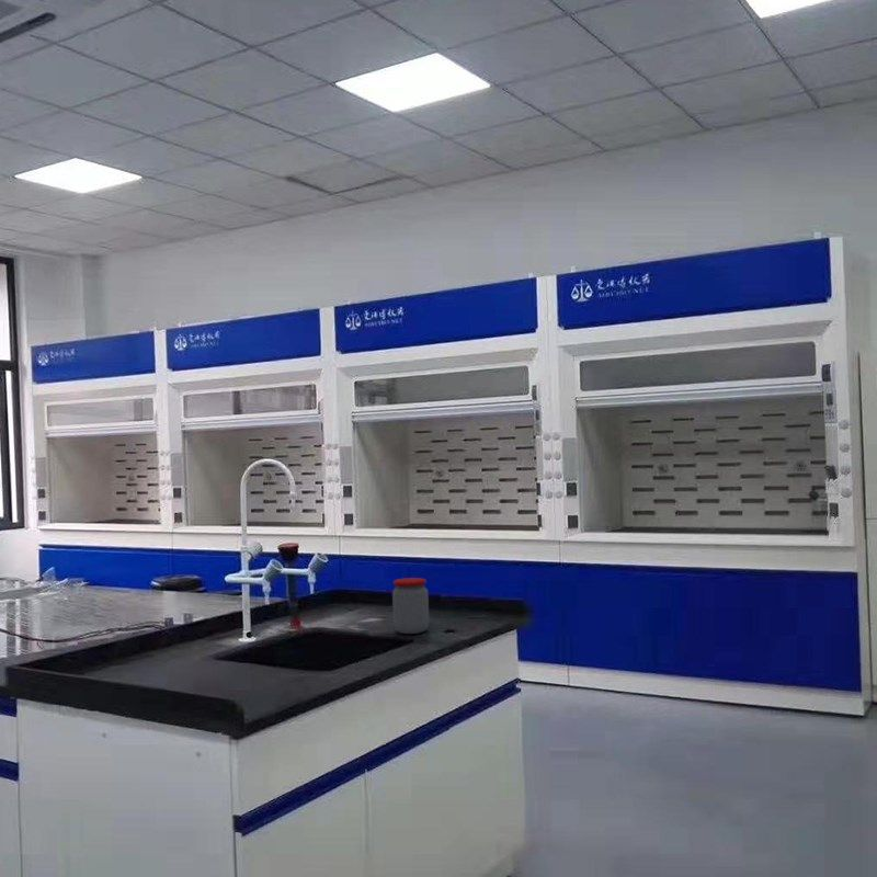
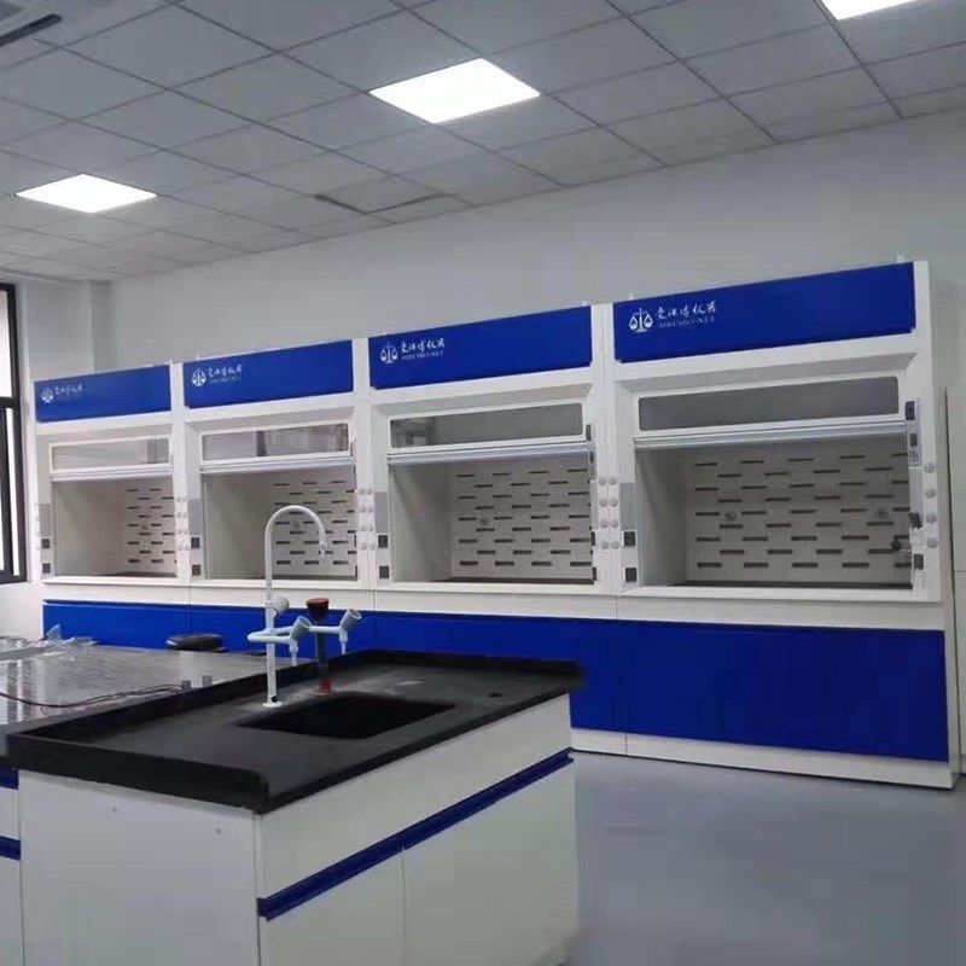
- jar (410, 605)
